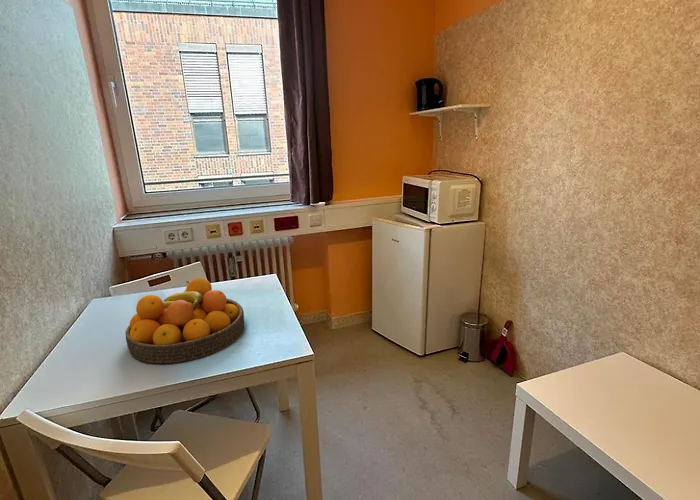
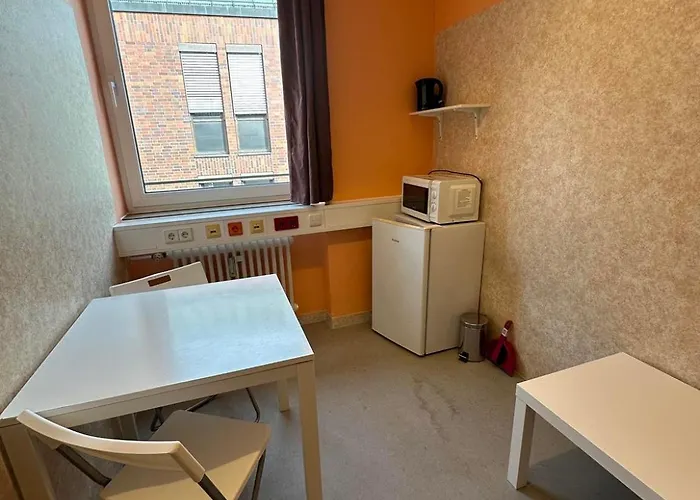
- fruit bowl (185, 311)
